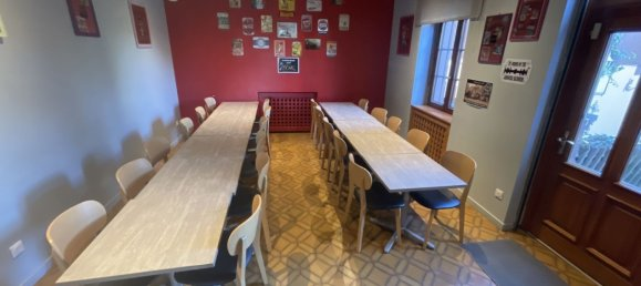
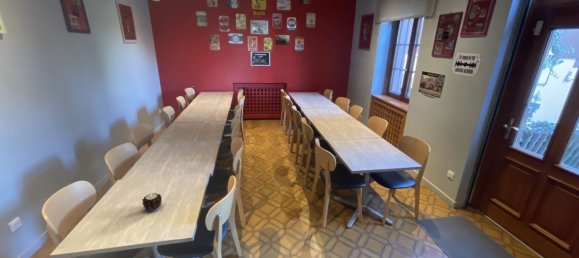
+ candle (152, 201)
